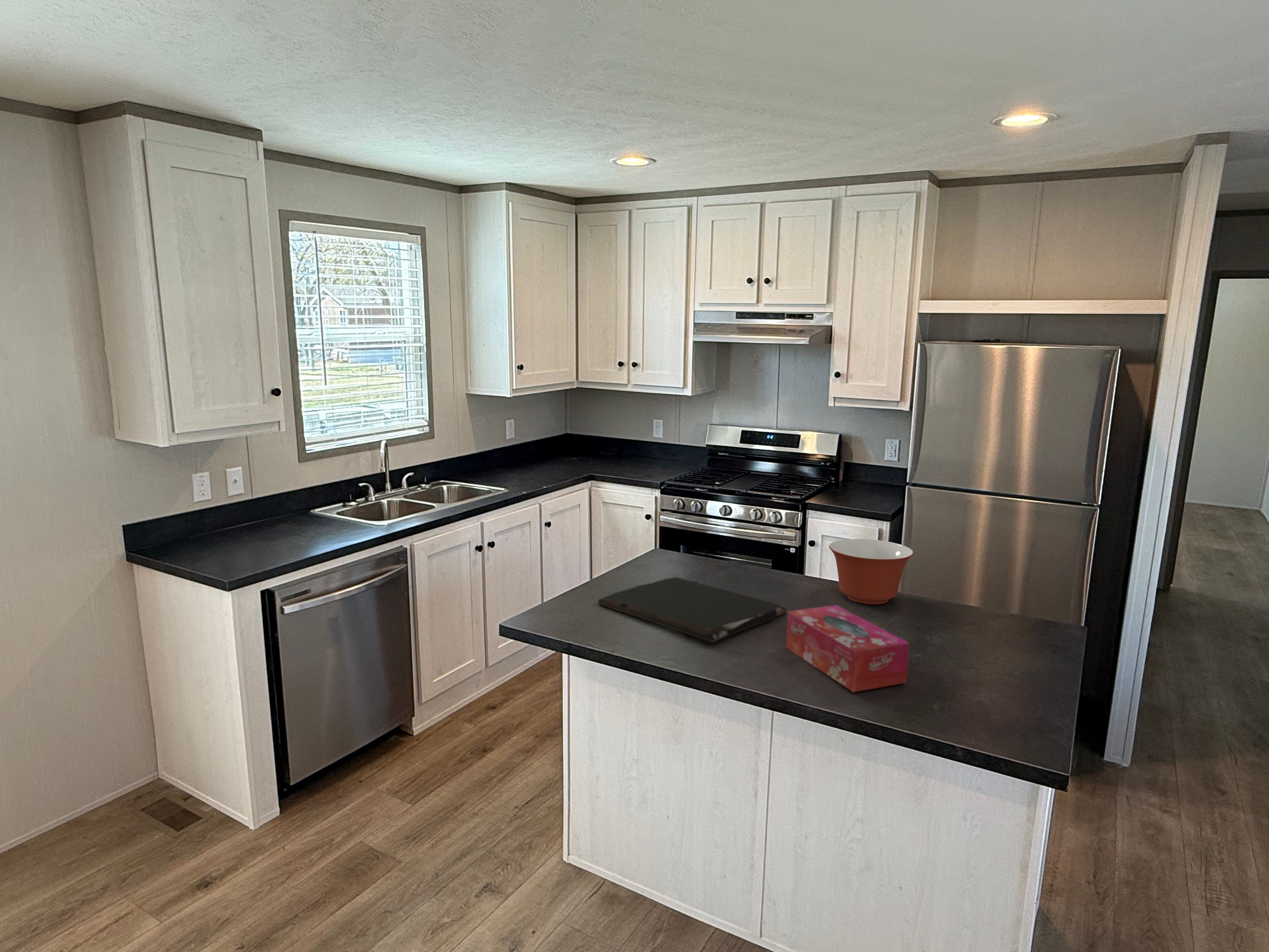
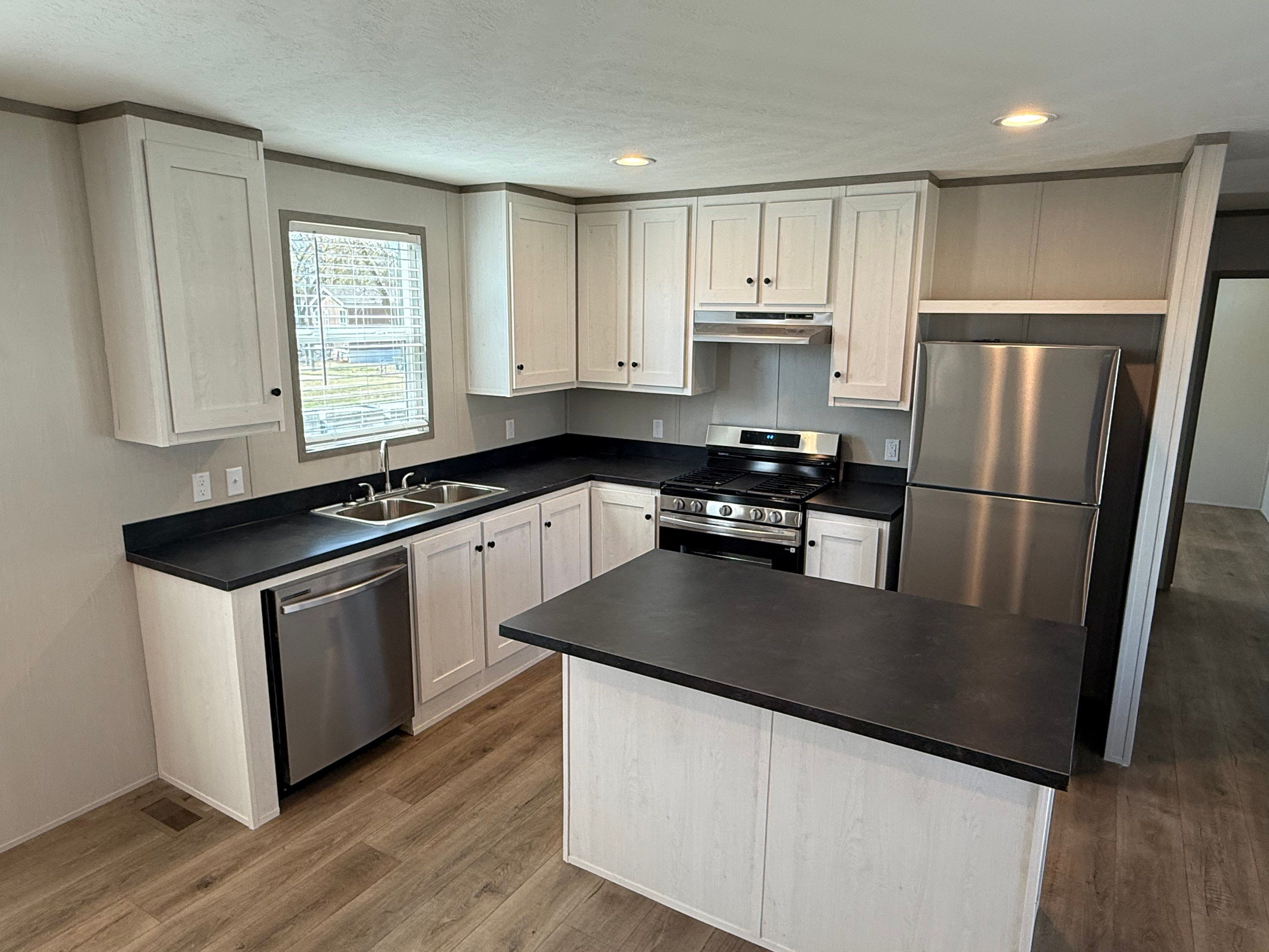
- tissue box (844, 645)
- cutting board (691, 604)
- mixing bowl (869, 573)
